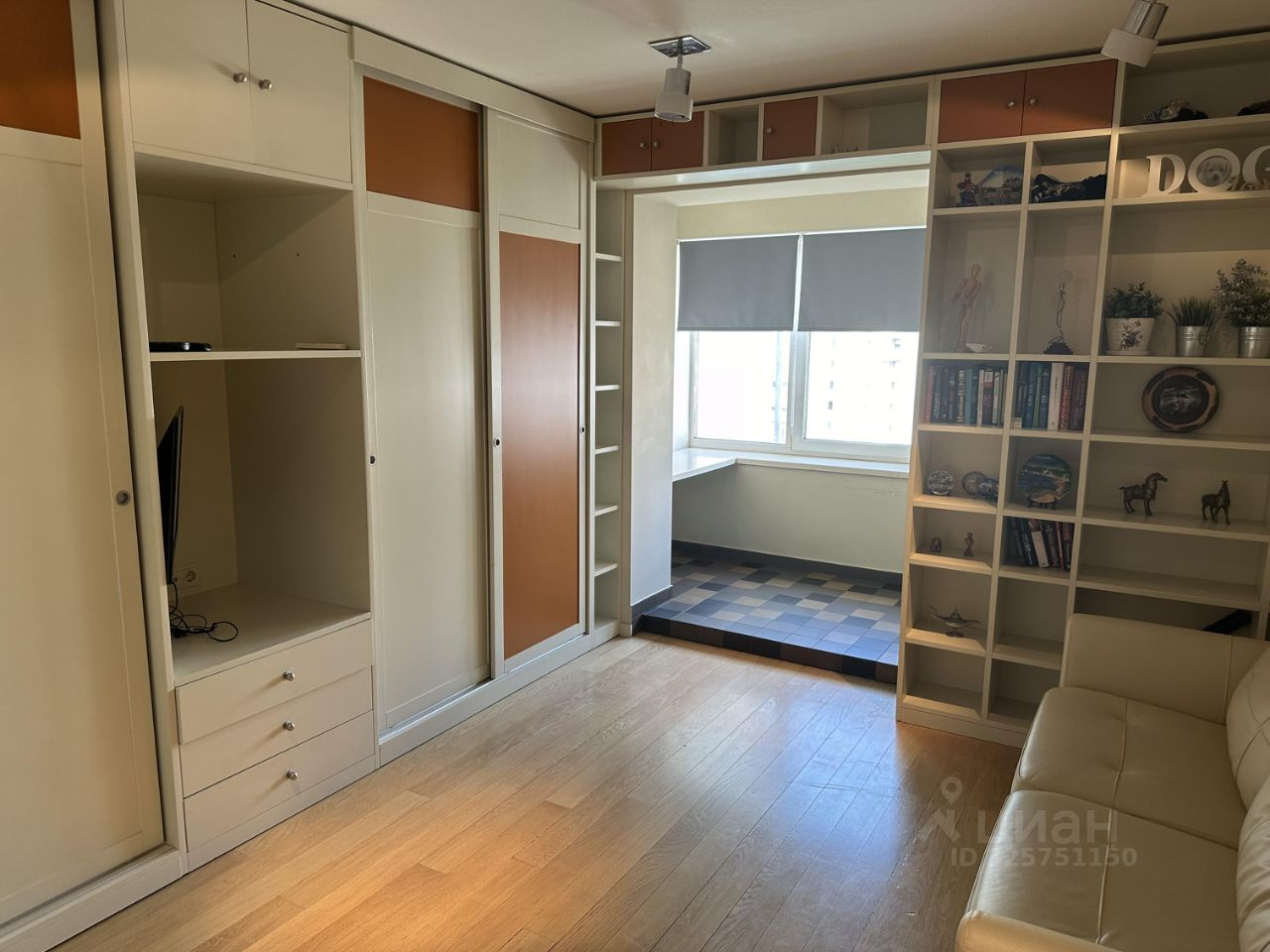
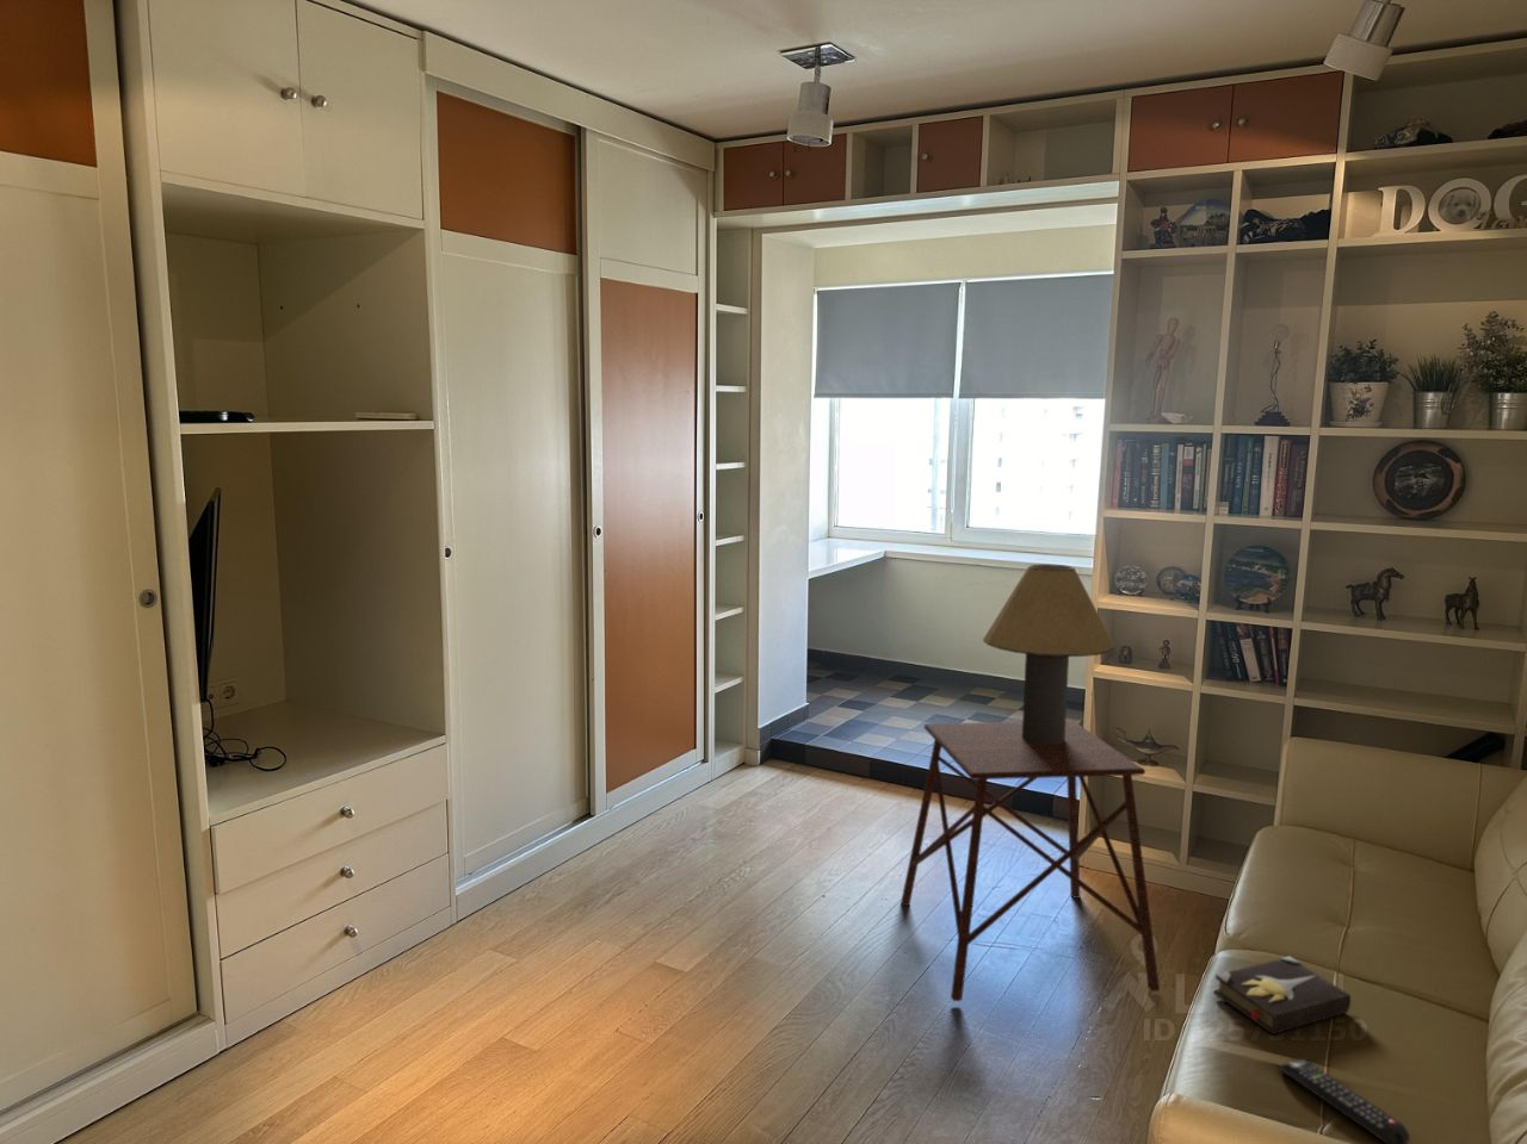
+ hardback book (1282, 991)
+ remote control (1339, 1098)
+ table lamp (1046, 653)
+ side table (1026, 844)
